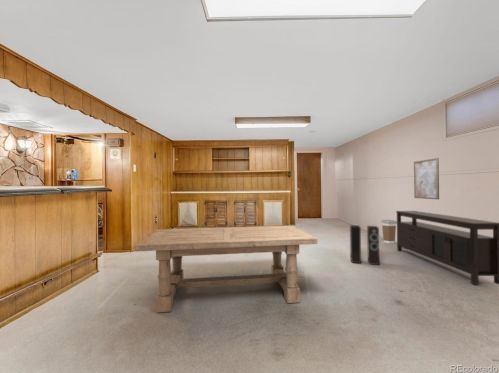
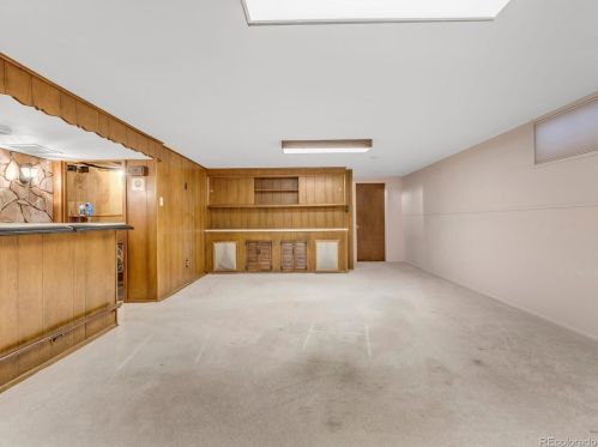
- wall art (425, 179)
- speaker (360, 244)
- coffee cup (389, 231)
- dining table (229, 253)
- media console (437, 239)
